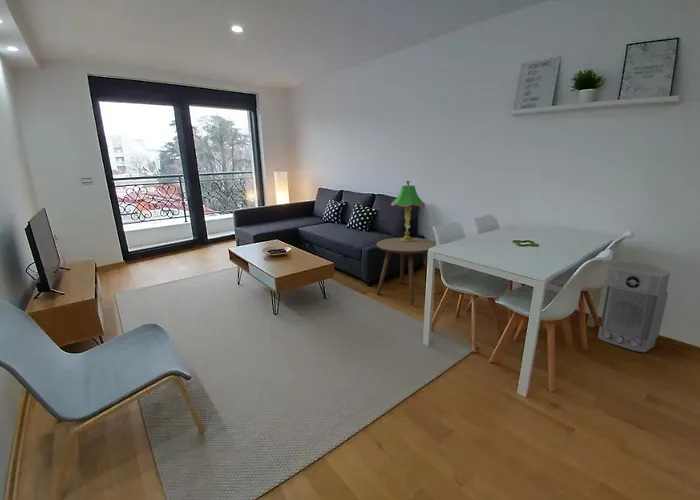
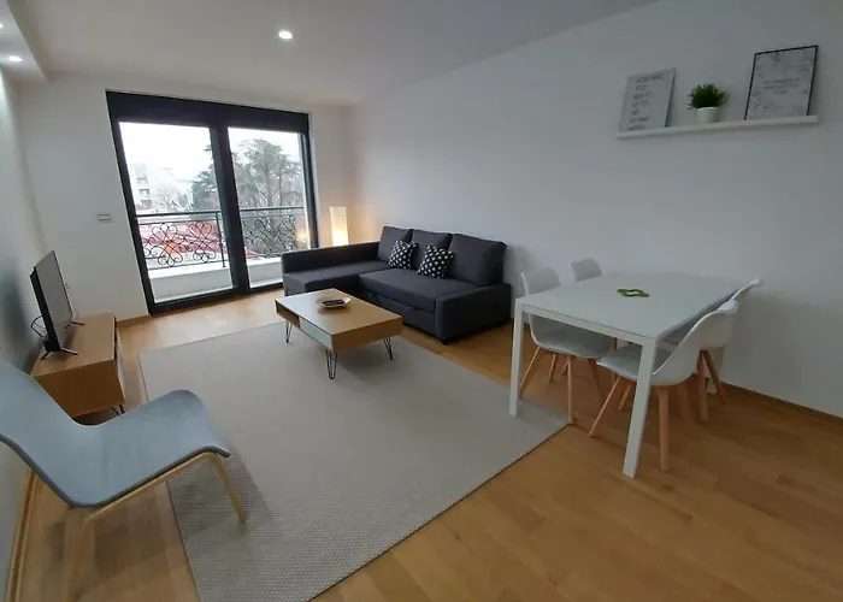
- side table (403, 268)
- table lamp (407, 211)
- air purifier (632, 304)
